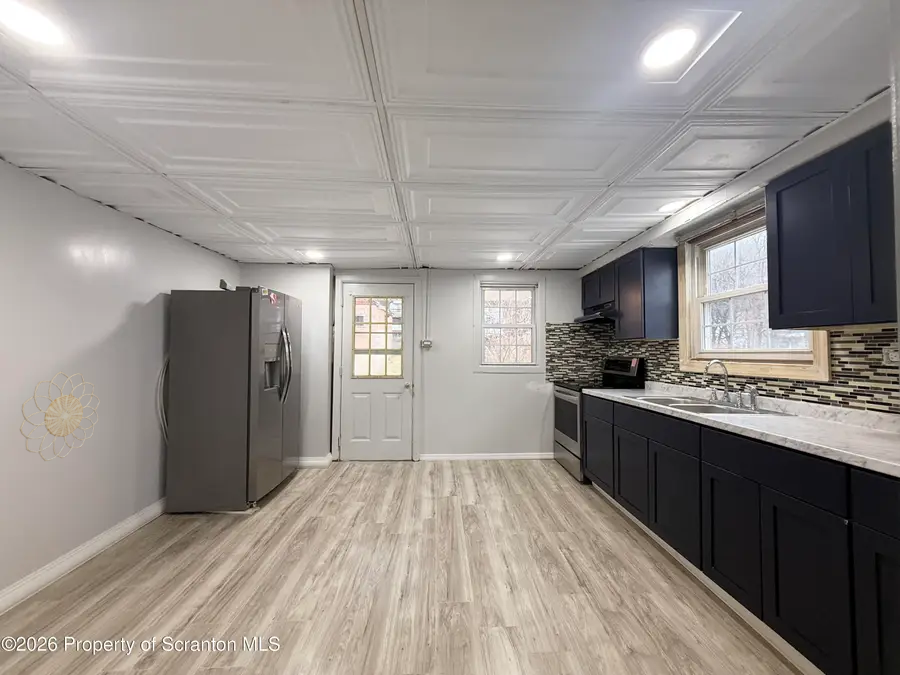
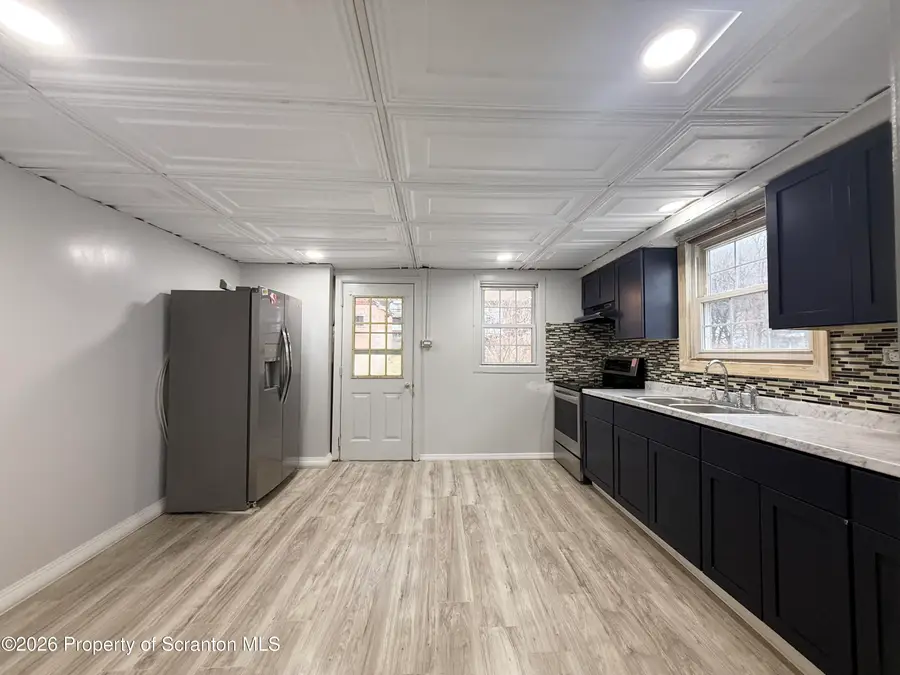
- decorative wall piece (63, 414)
